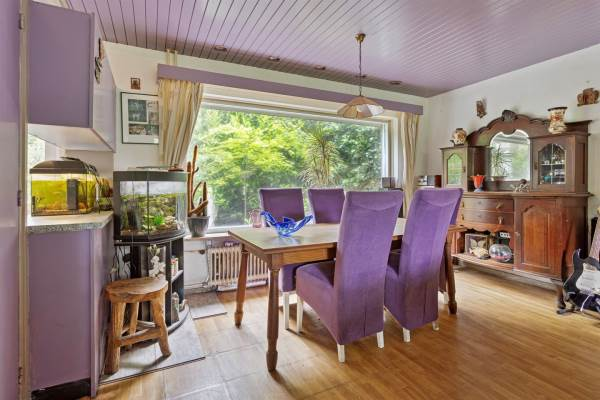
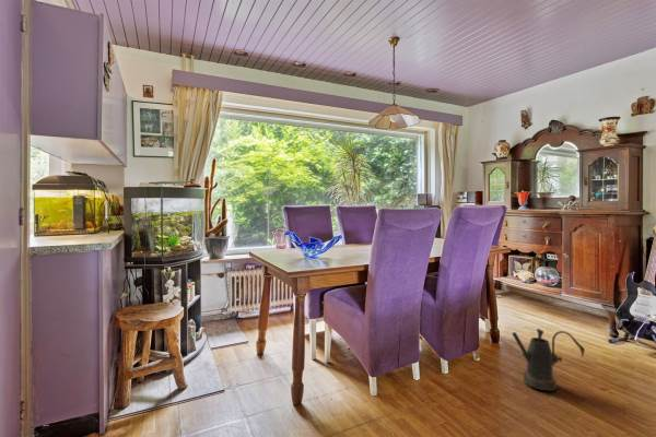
+ watering can (547, 357)
